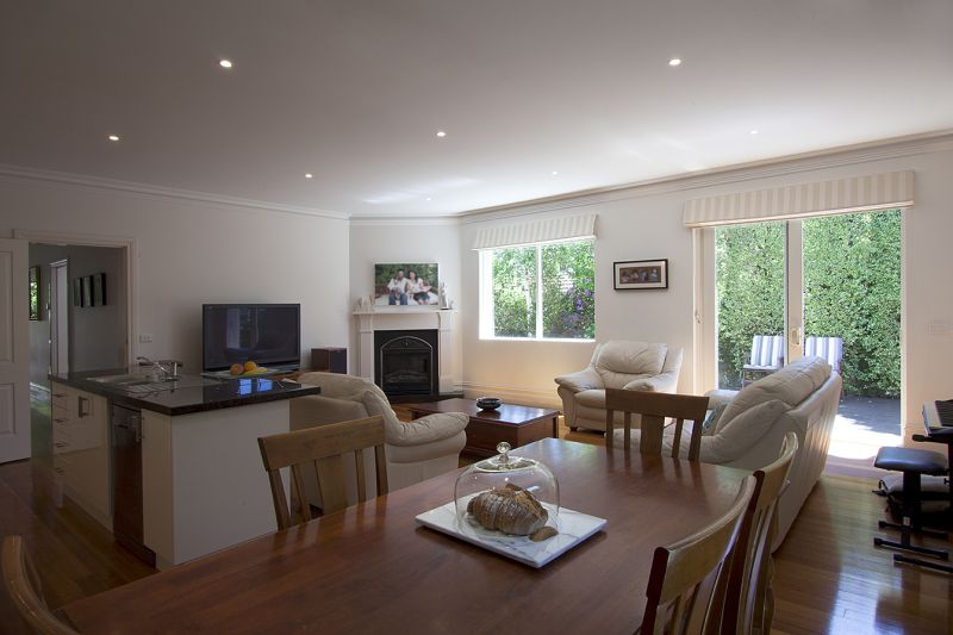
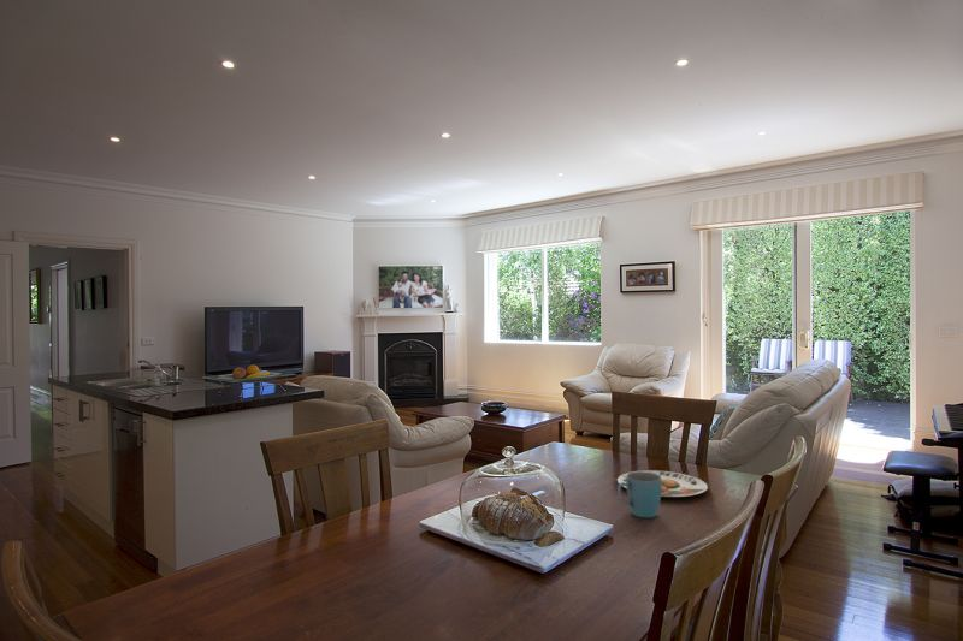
+ plate (662, 483)
+ mug (638, 495)
